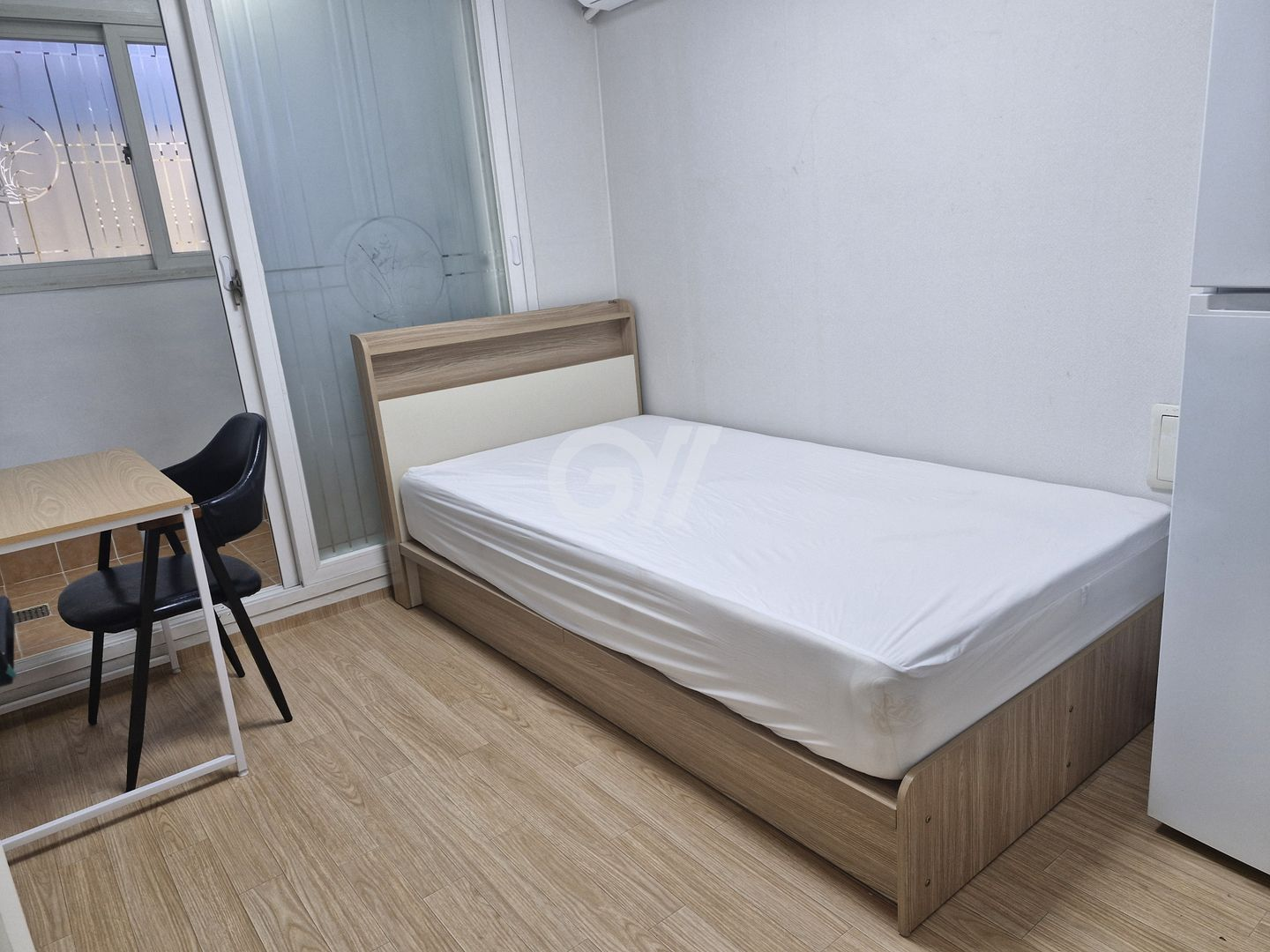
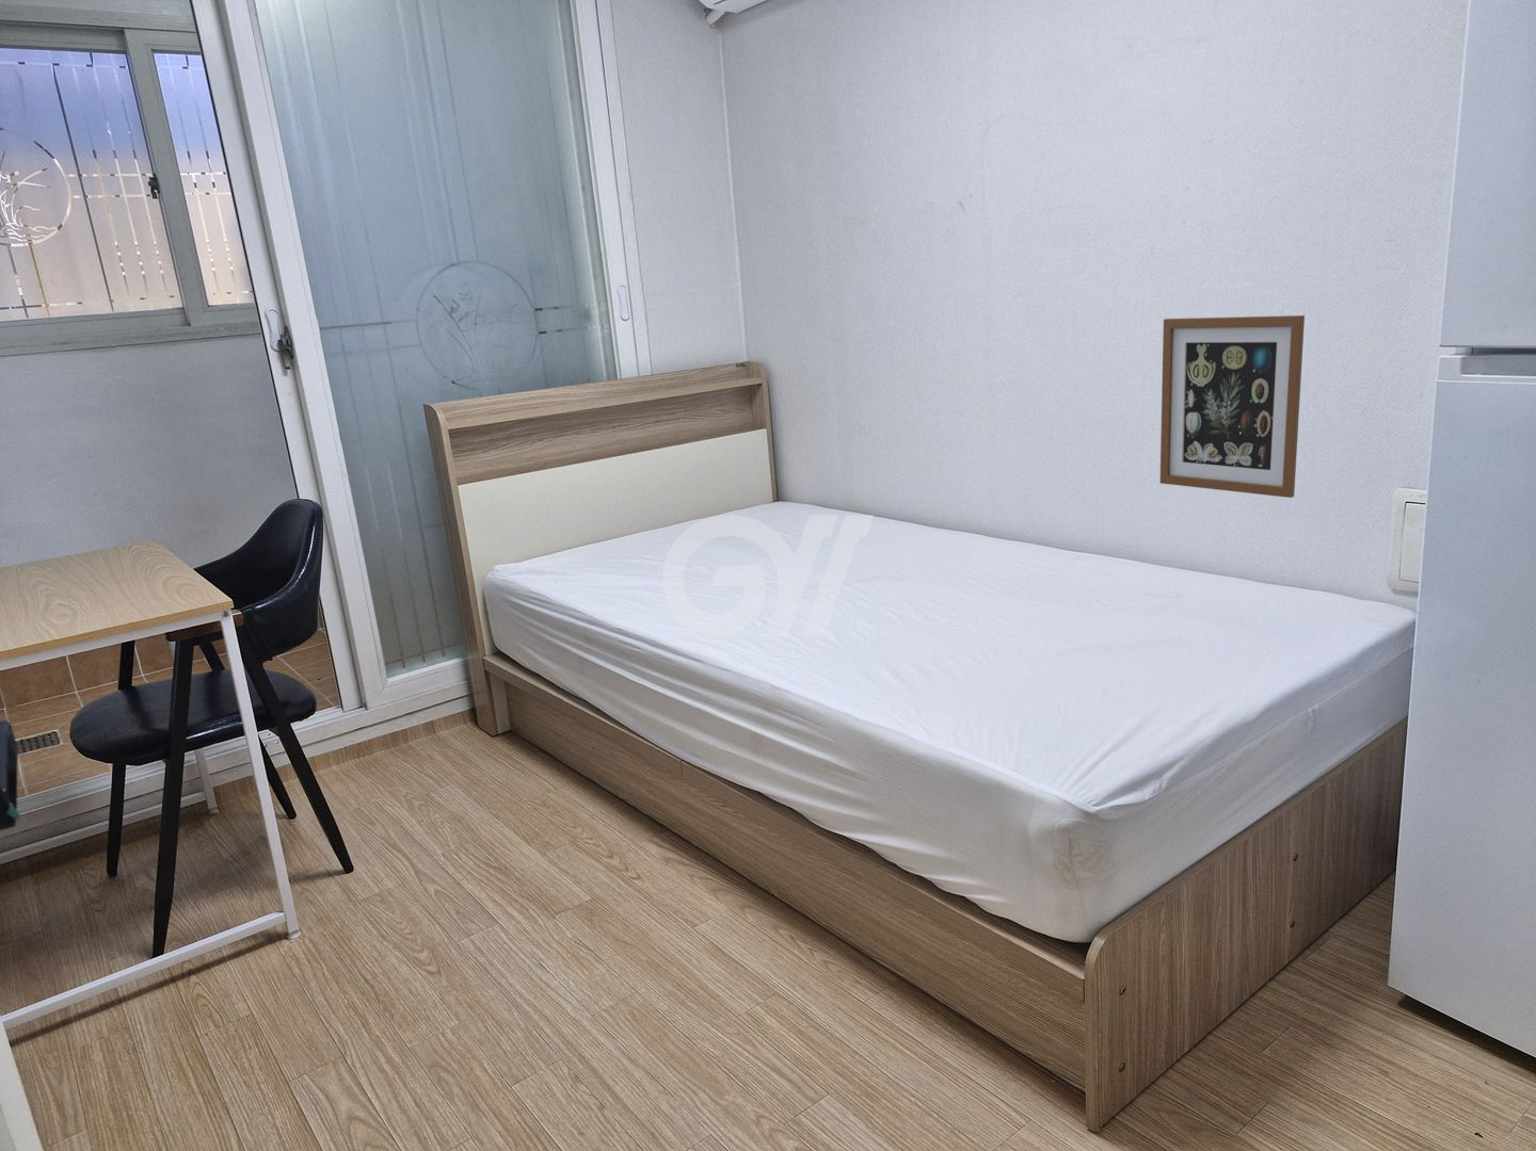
+ wall art (1226, 405)
